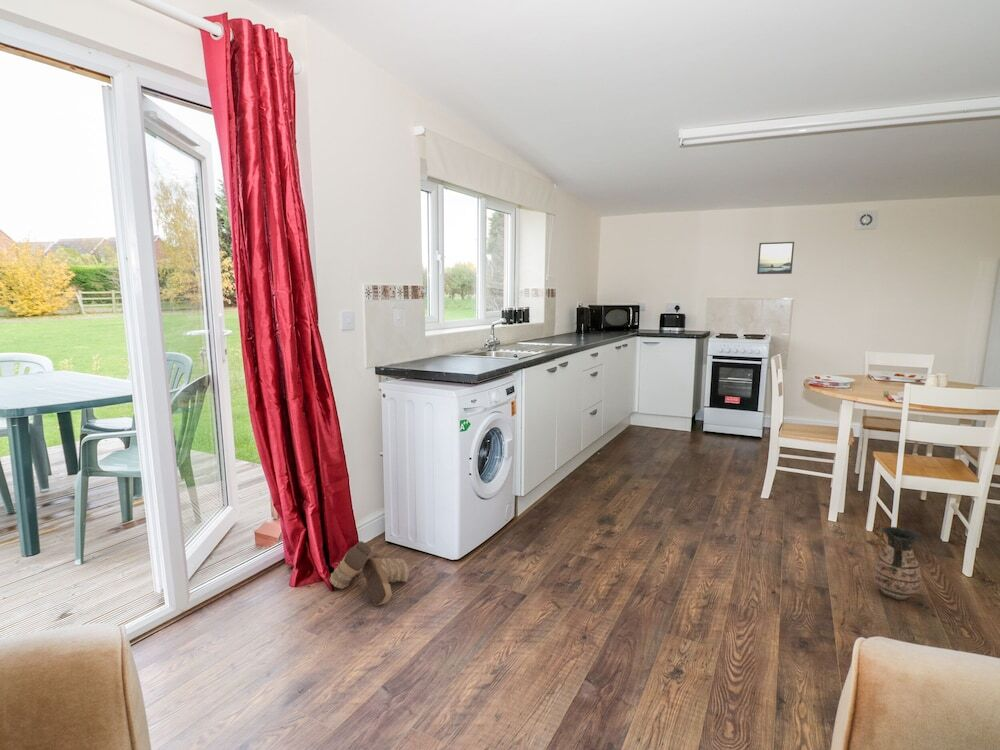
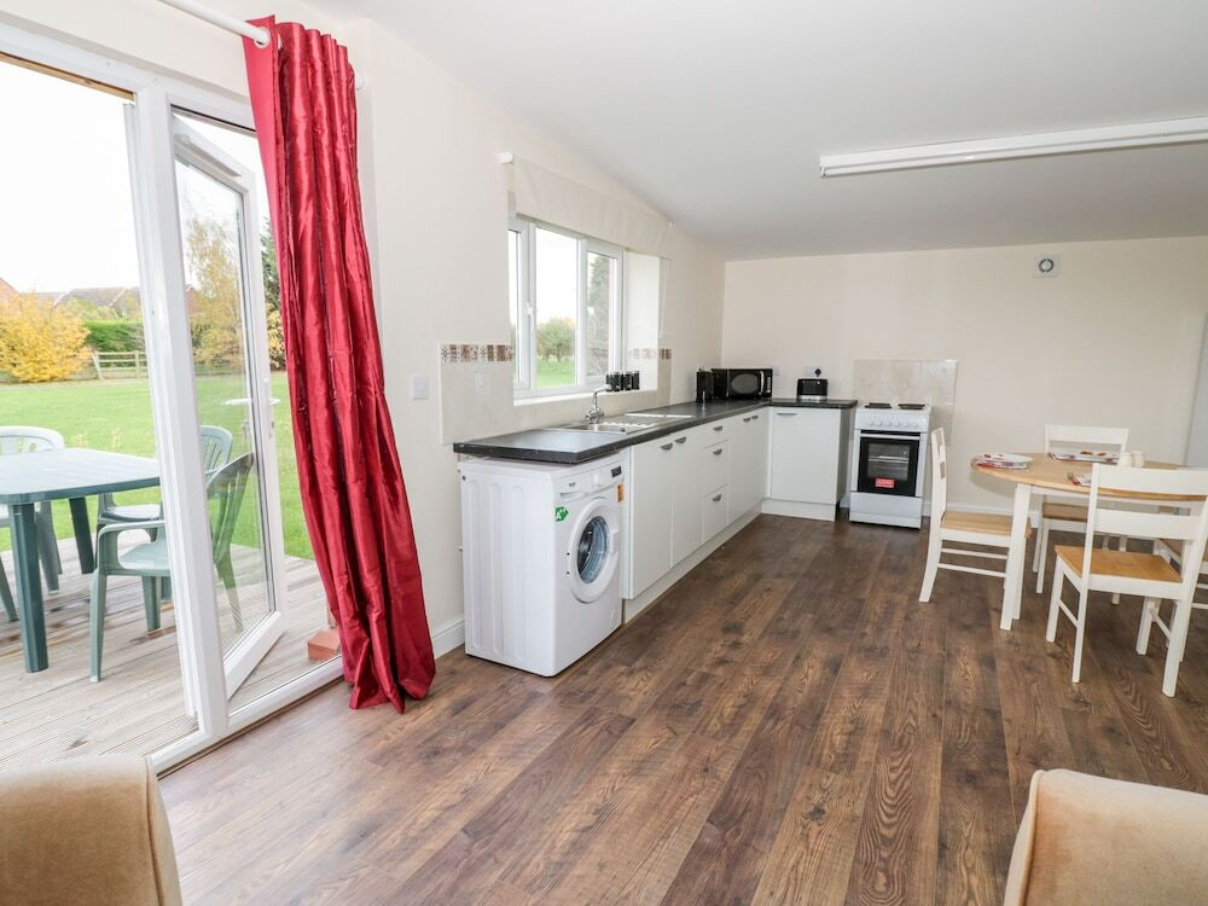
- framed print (775, 258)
- boots (373, 566)
- ceramic jug (898, 563)
